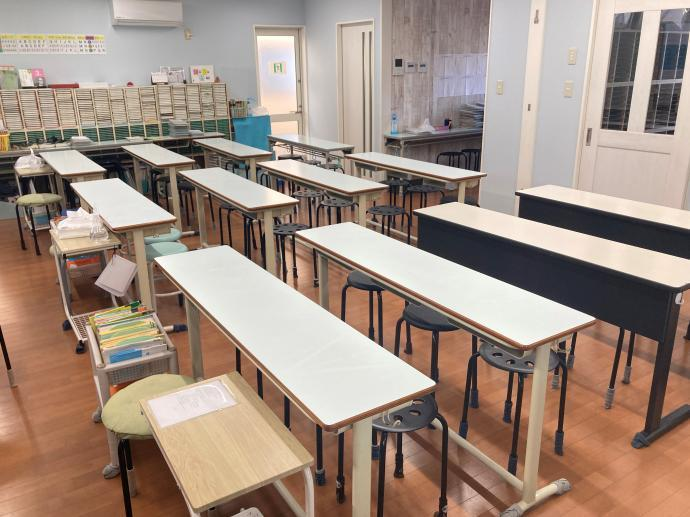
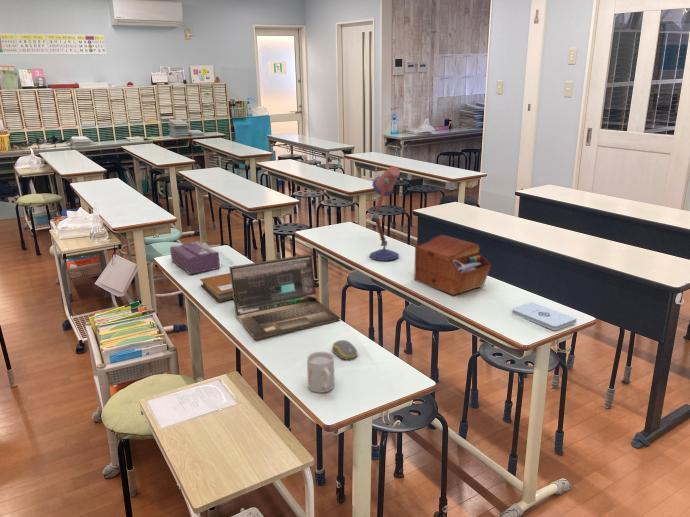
+ mug (323, 374)
+ desk lamp (379, 211)
+ laptop (284, 293)
+ notepad (542, 315)
+ sewing box (451, 264)
+ notebook (231, 285)
+ computer mouse (344, 348)
+ tissue box (194, 256)
